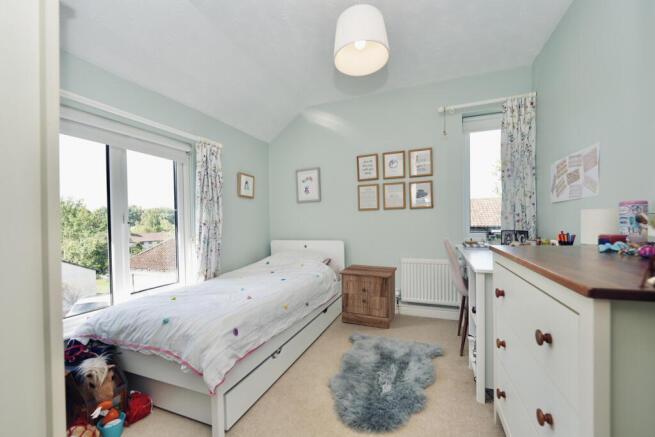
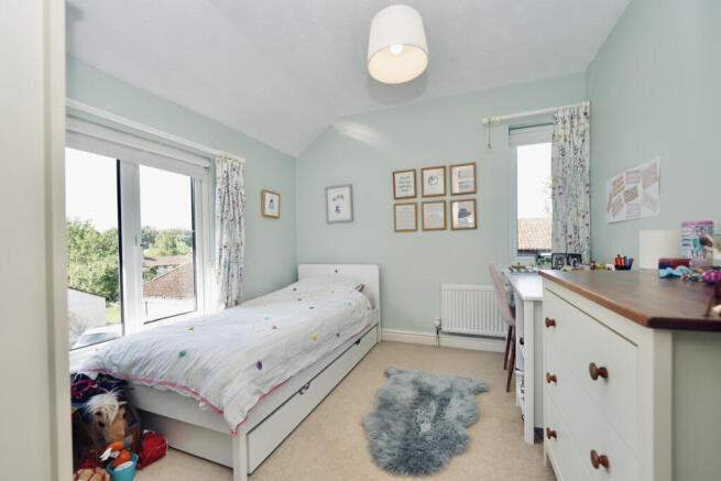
- nightstand (368, 294)
